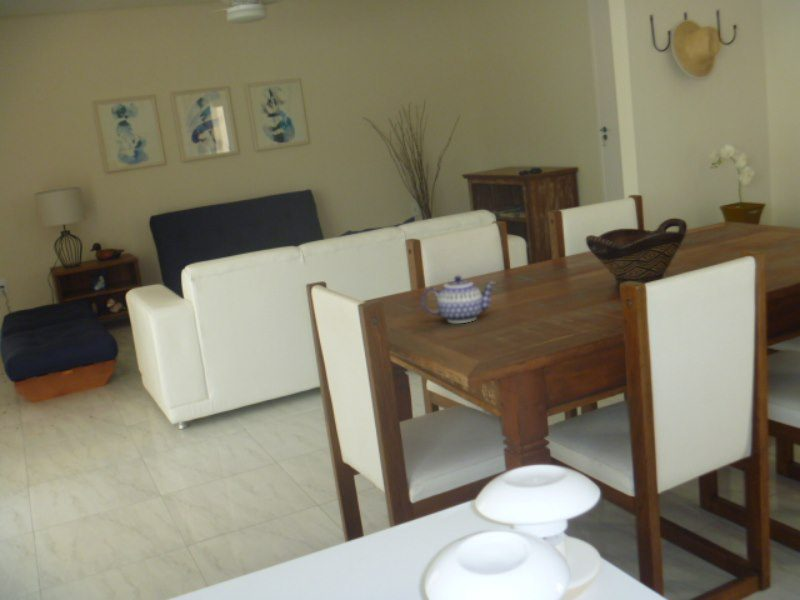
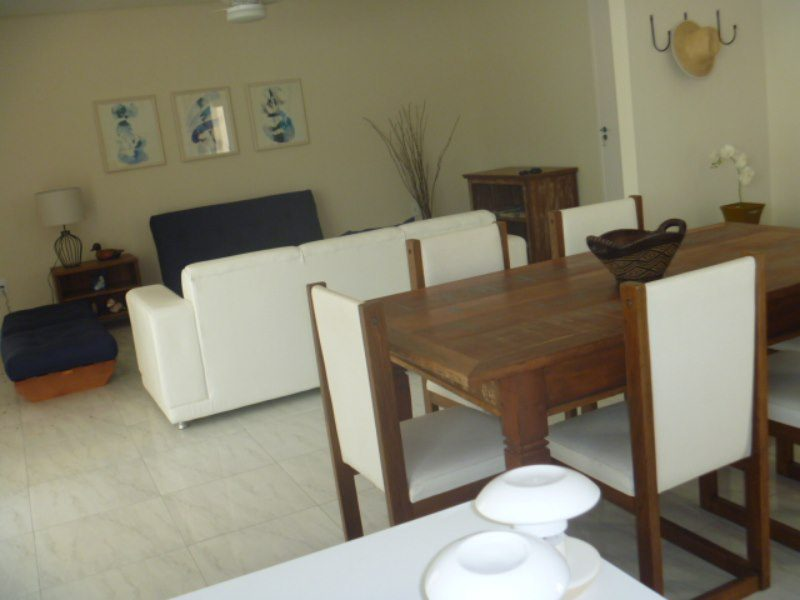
- teapot (459, 297)
